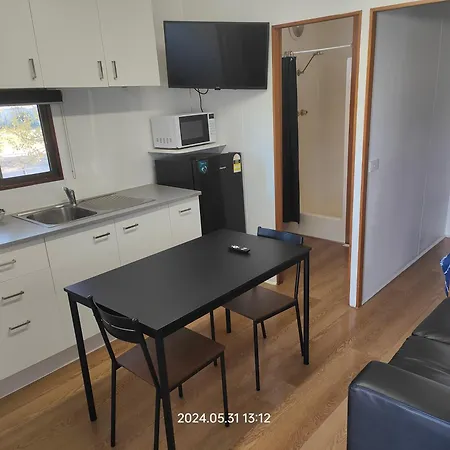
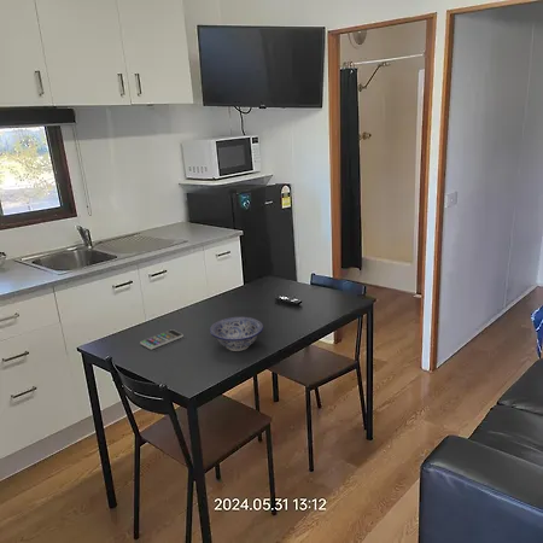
+ smartphone (162, 339)
+ bowl (237, 335)
